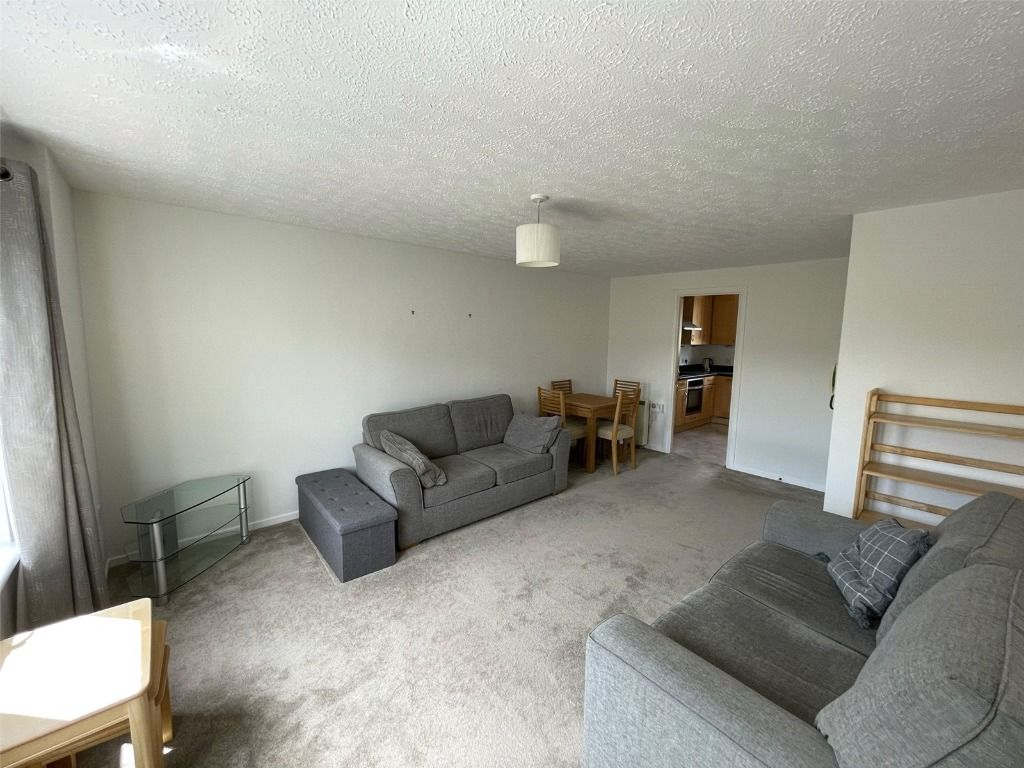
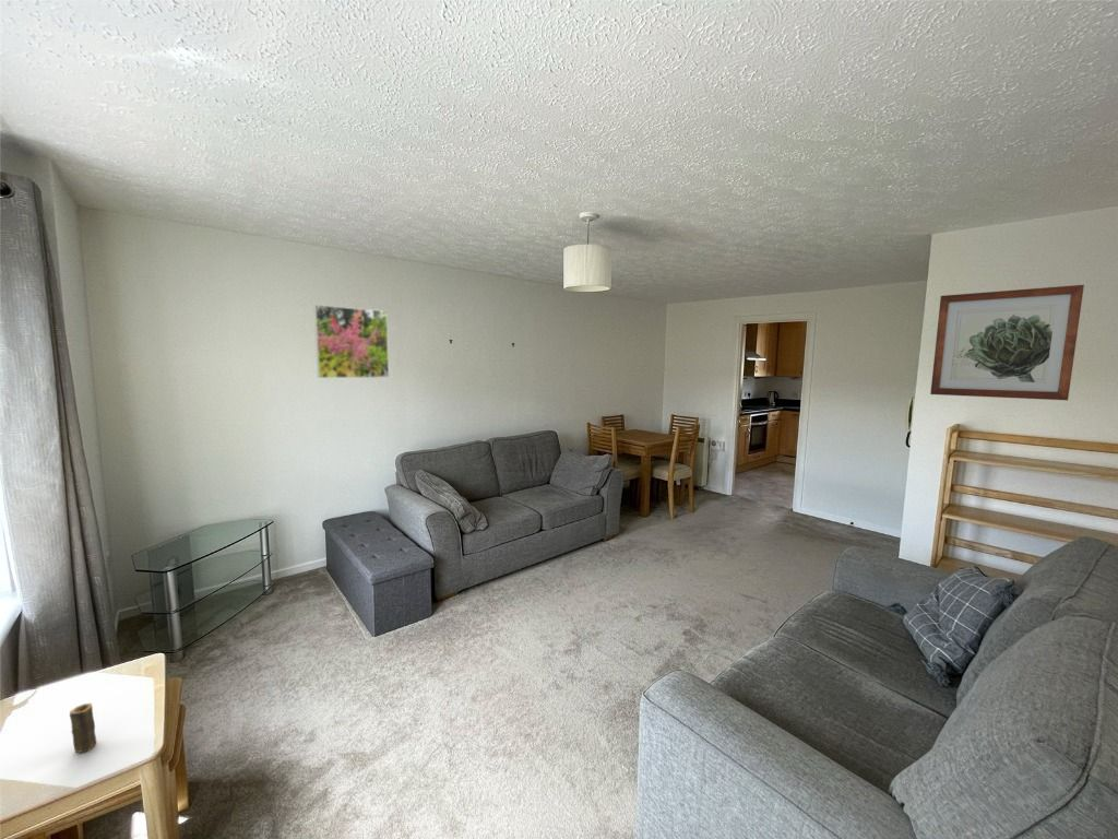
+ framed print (353, 343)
+ wall art (1000, 344)
+ candle (83, 728)
